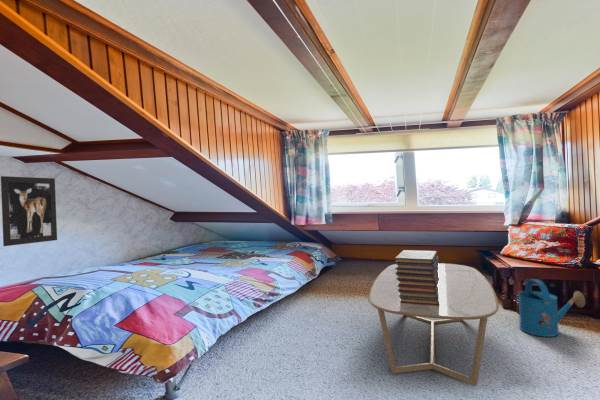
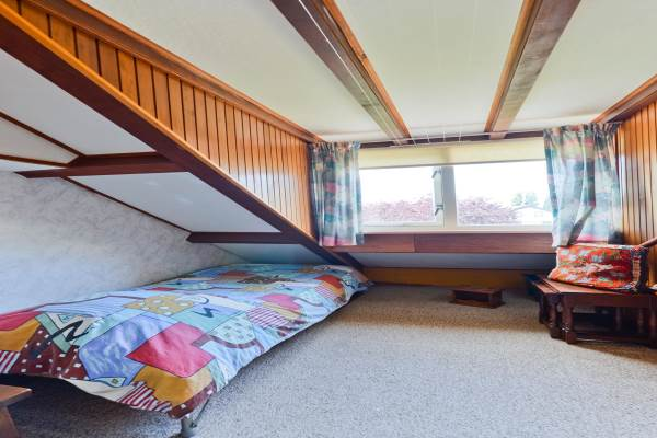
- book stack (418, 275)
- wall art (30, 210)
- coffee table (431, 312)
- watering can (550, 305)
